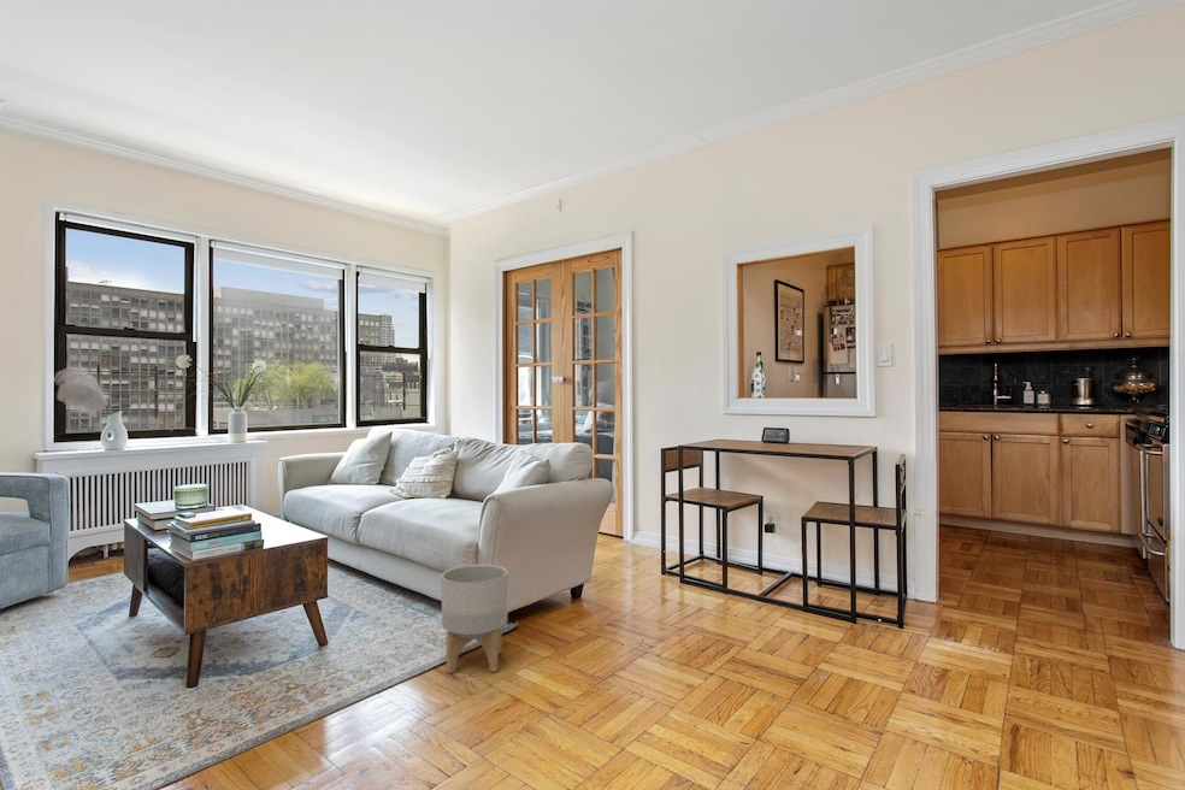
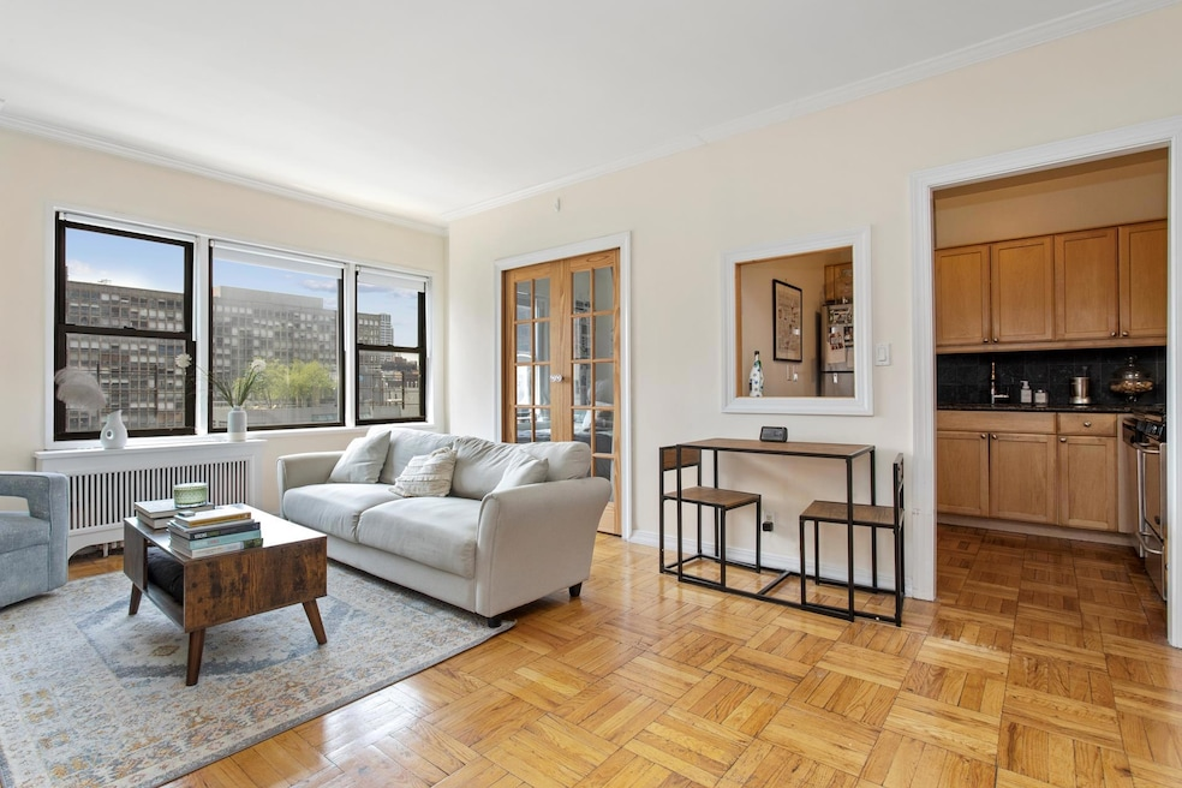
- planter (474, 617)
